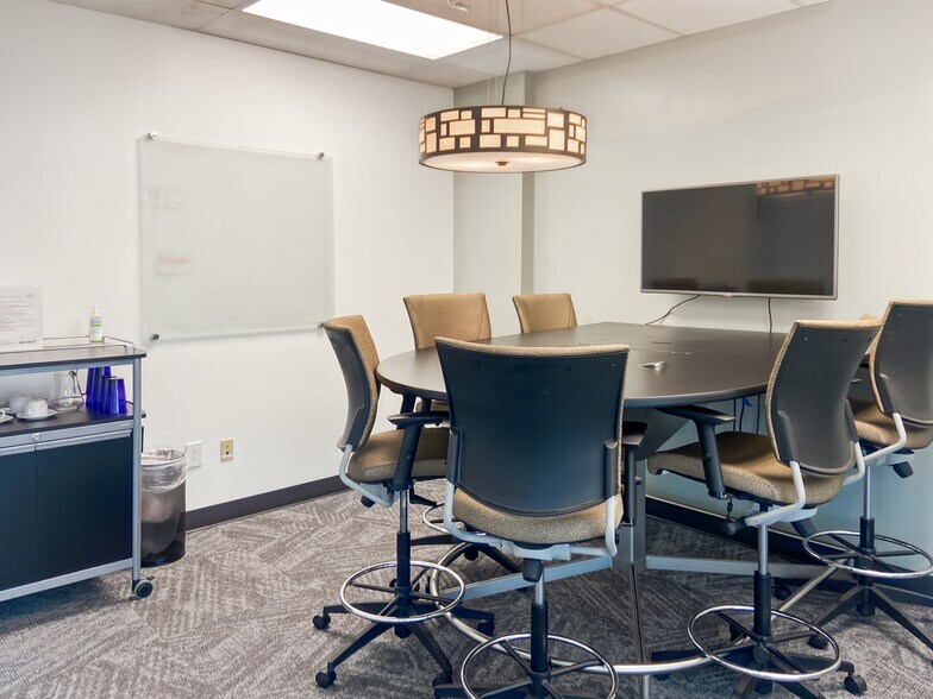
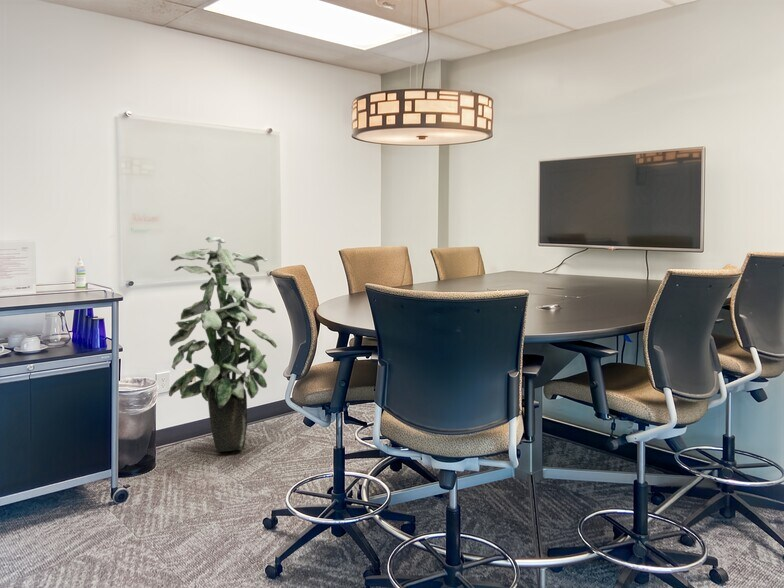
+ indoor plant (220, 343)
